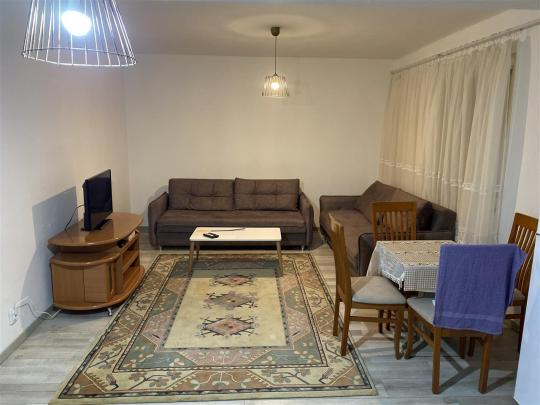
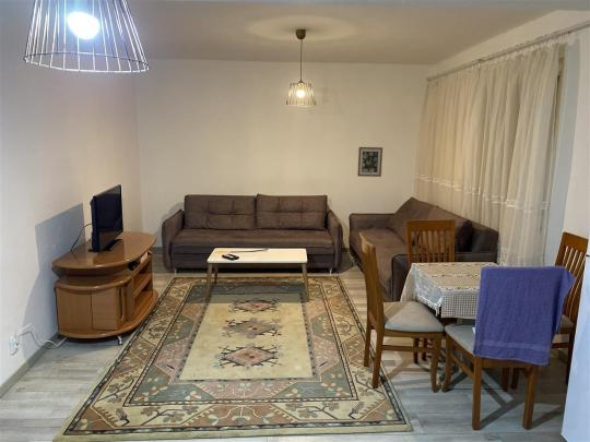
+ wall art (369, 162)
